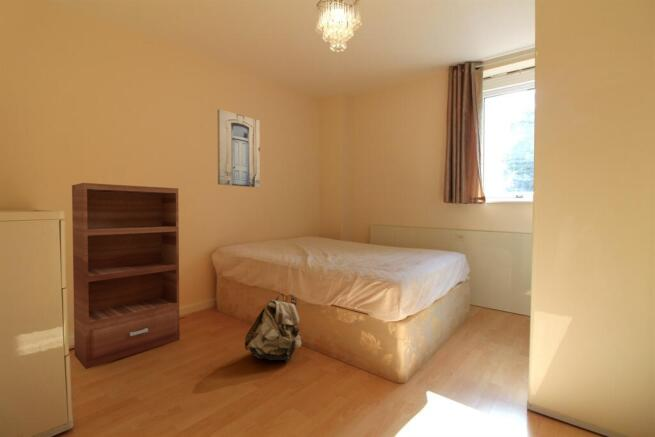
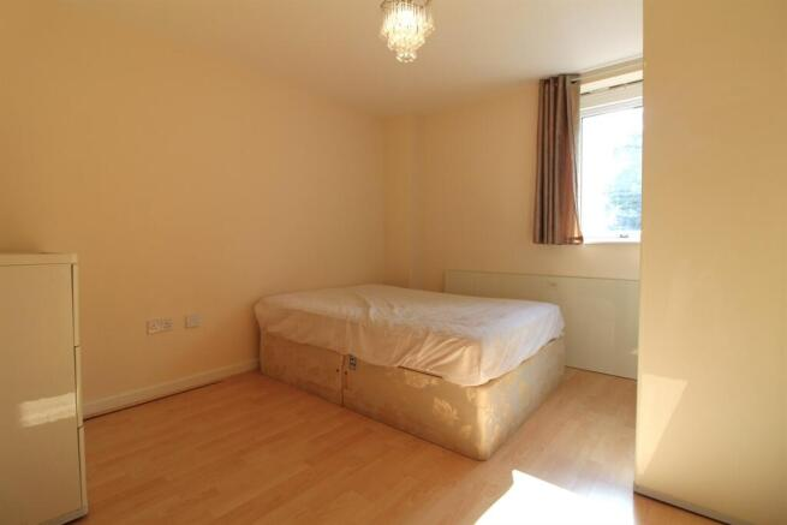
- wall art (239, 150)
- bookshelf (130, 267)
- backpack (272, 326)
